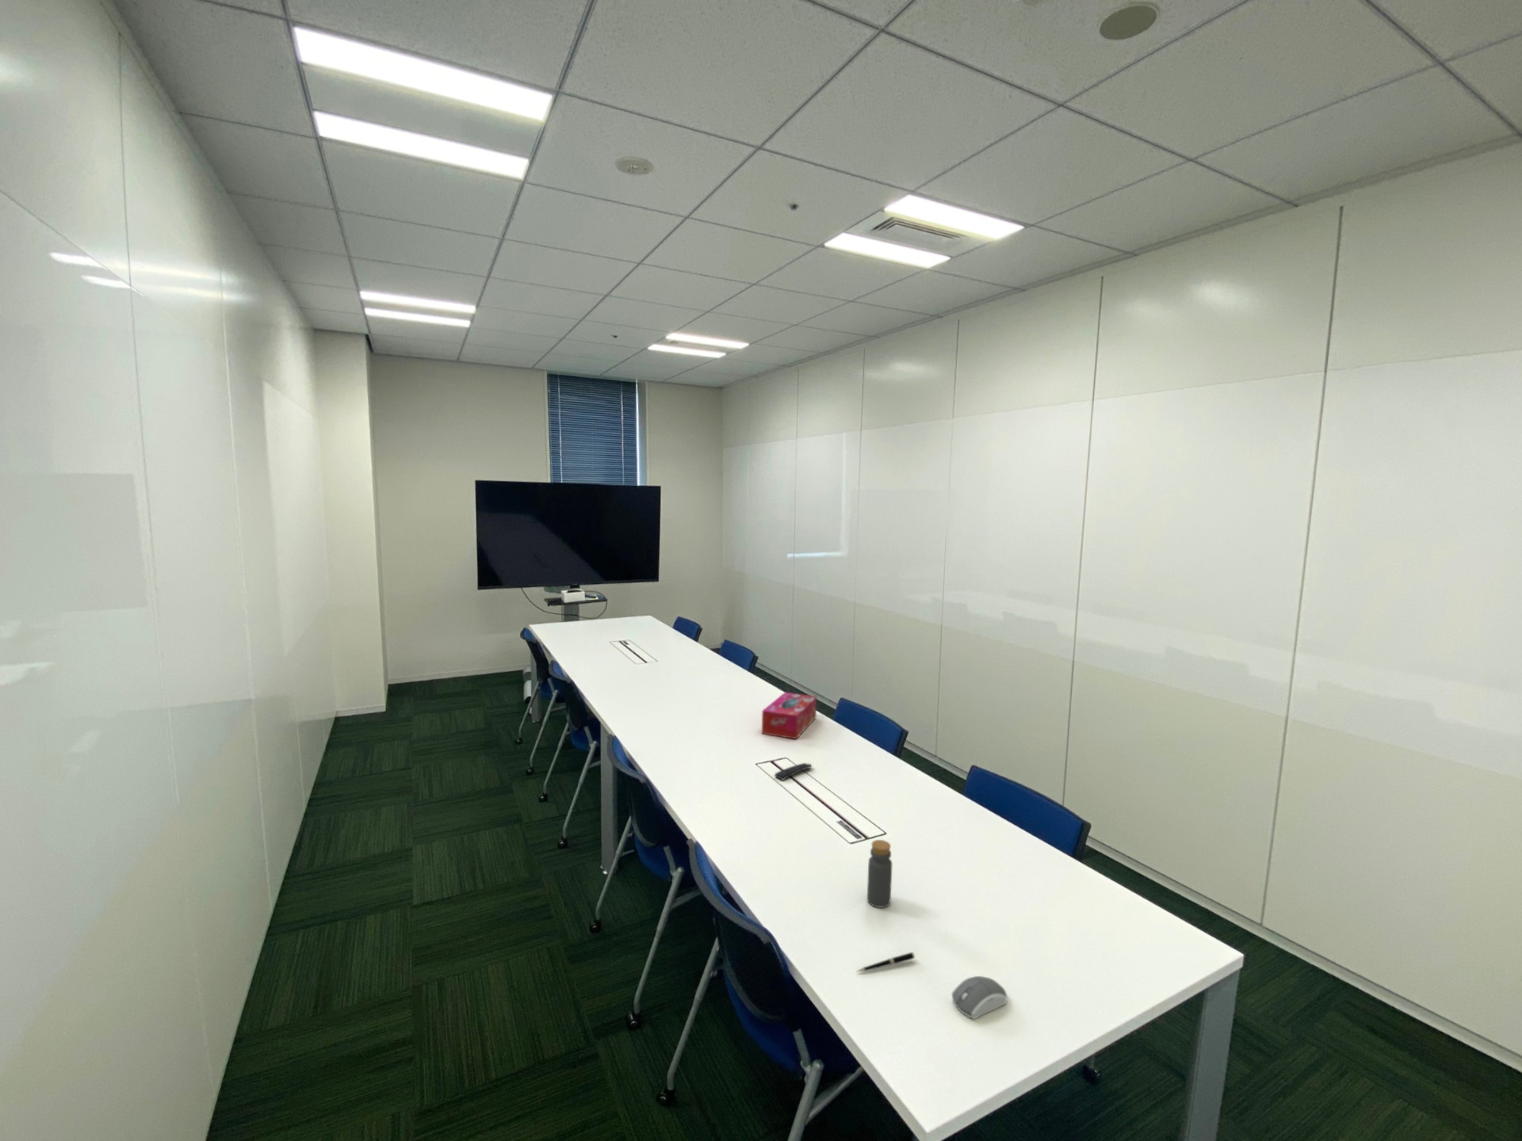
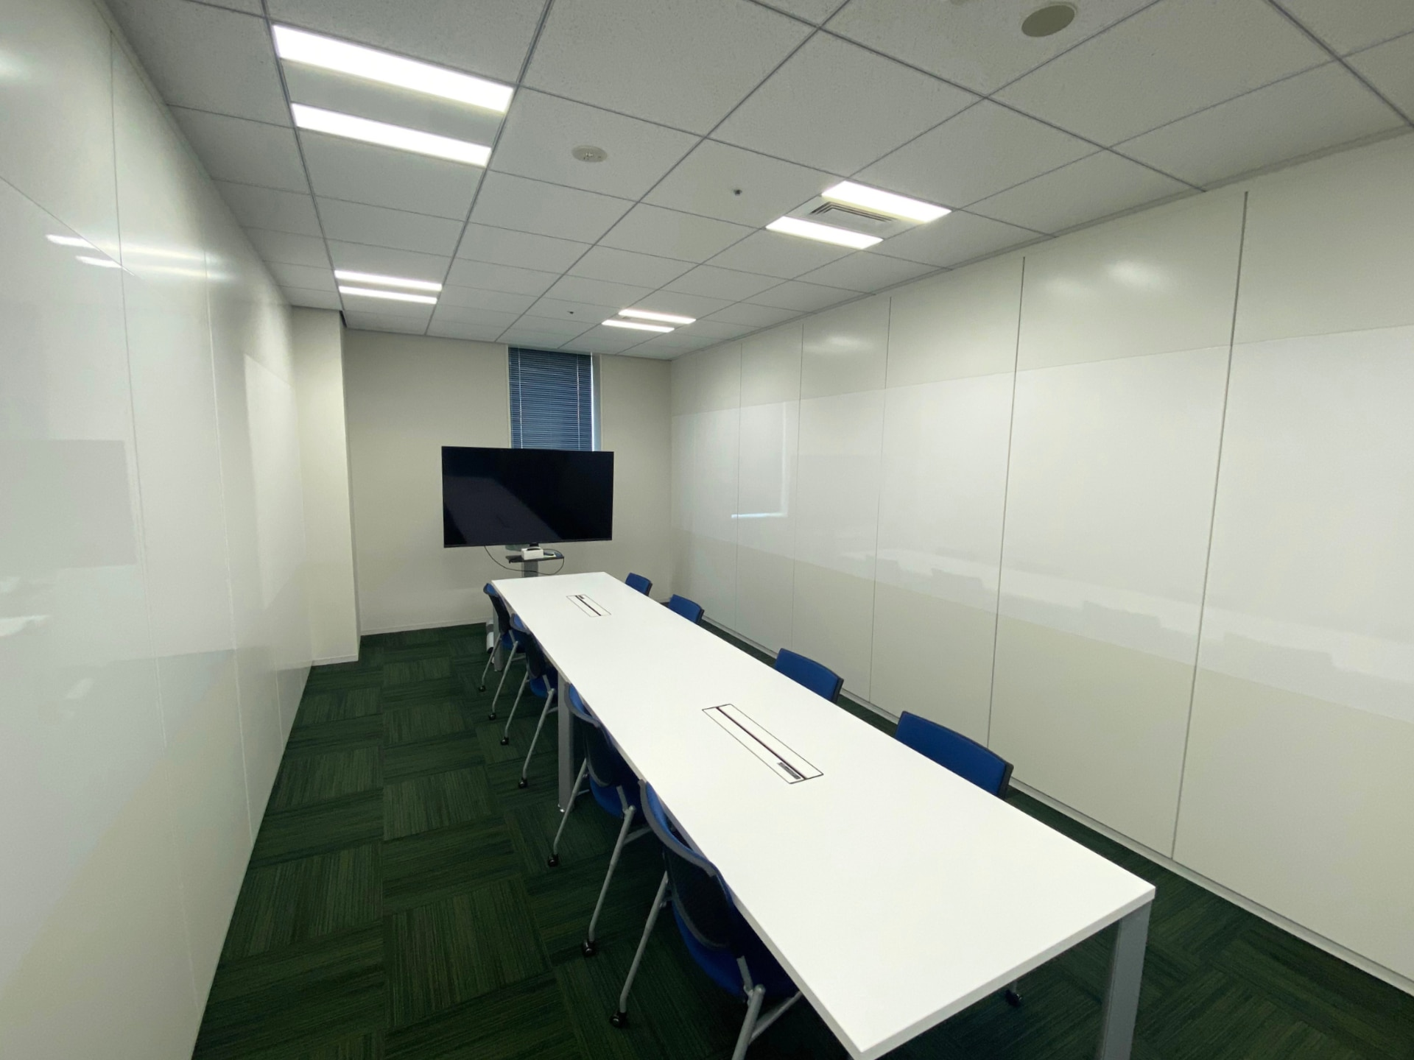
- tissue box (790, 714)
- bottle (880, 873)
- remote control (795, 769)
- pen (884, 962)
- computer mouse (980, 991)
